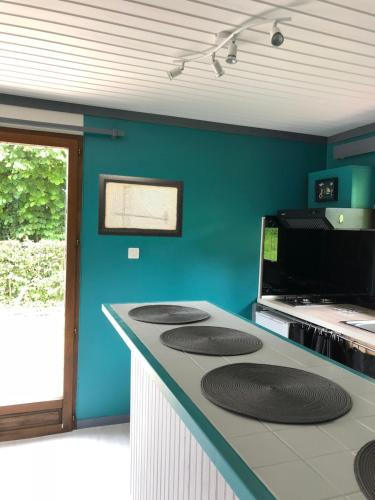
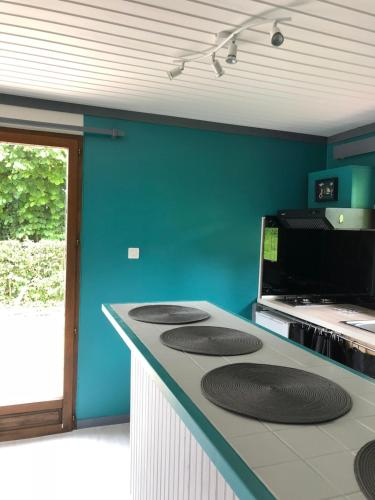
- wall art (142, 207)
